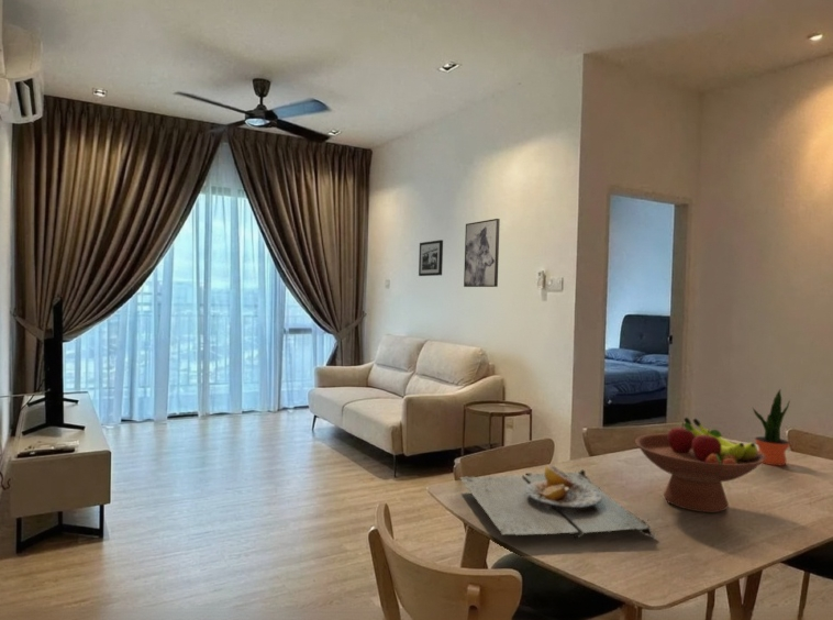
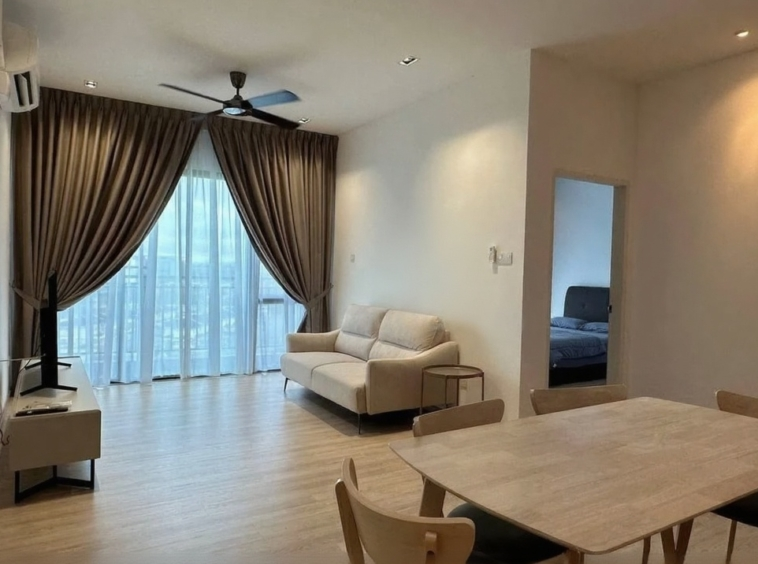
- picture frame (430, 258)
- wall art (480, 254)
- fruit bowl (696, 464)
- plate (548, 491)
- potted plant (771, 425)
